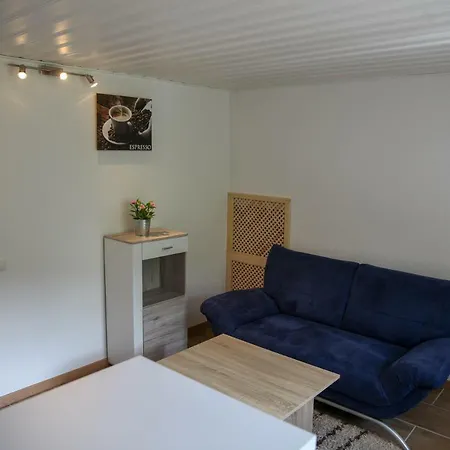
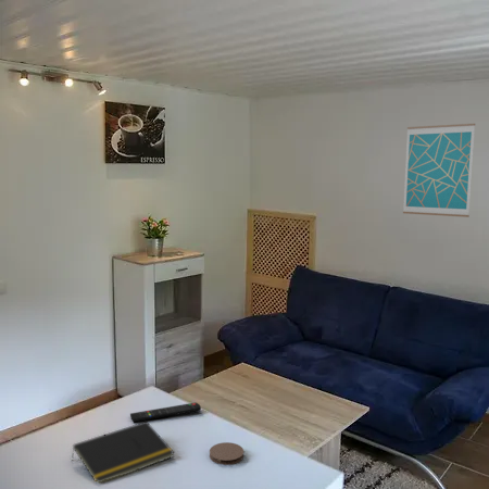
+ coaster (226, 453)
+ wall art (437, 171)
+ notepad (124, 450)
+ remote control (166, 412)
